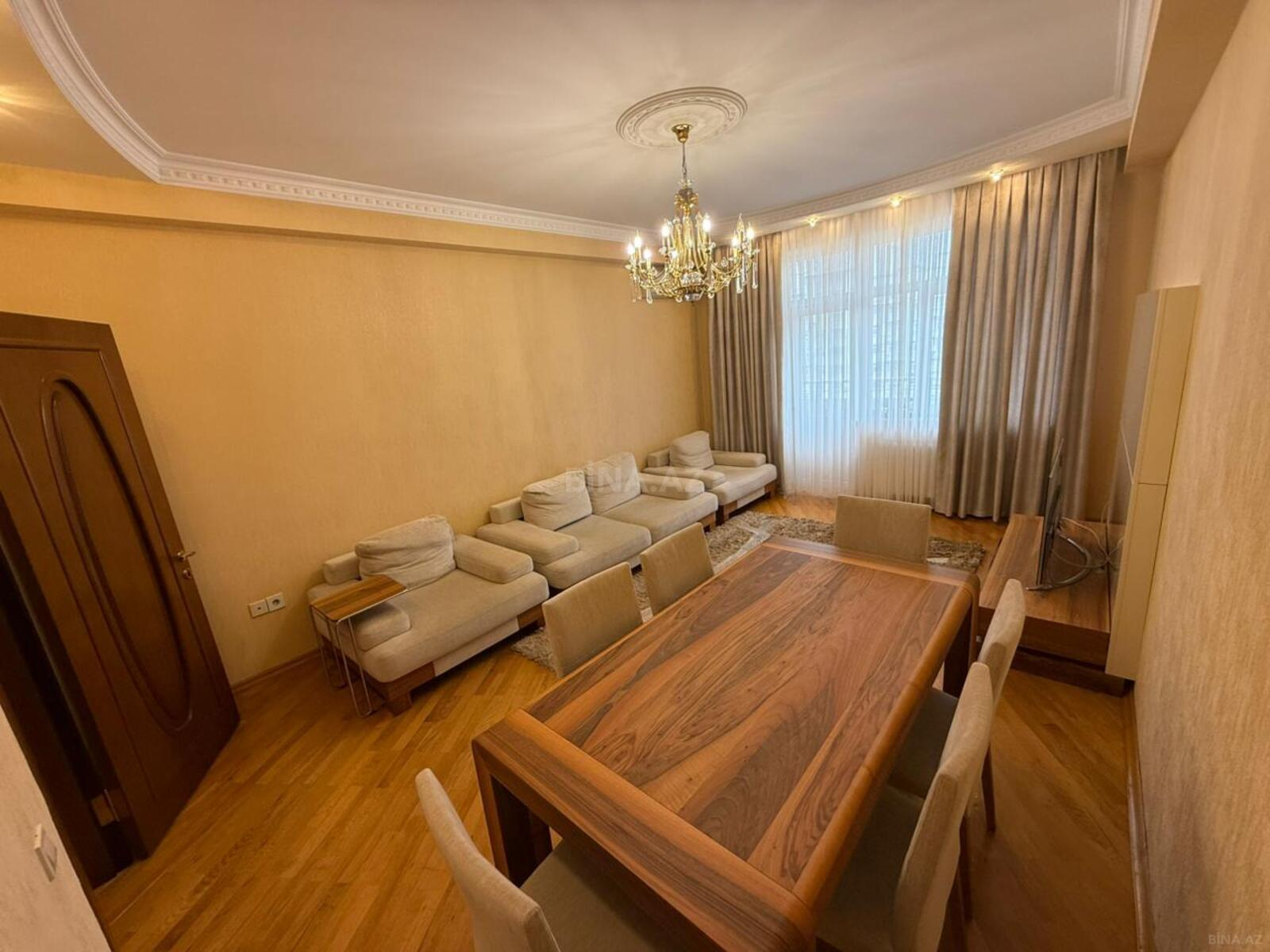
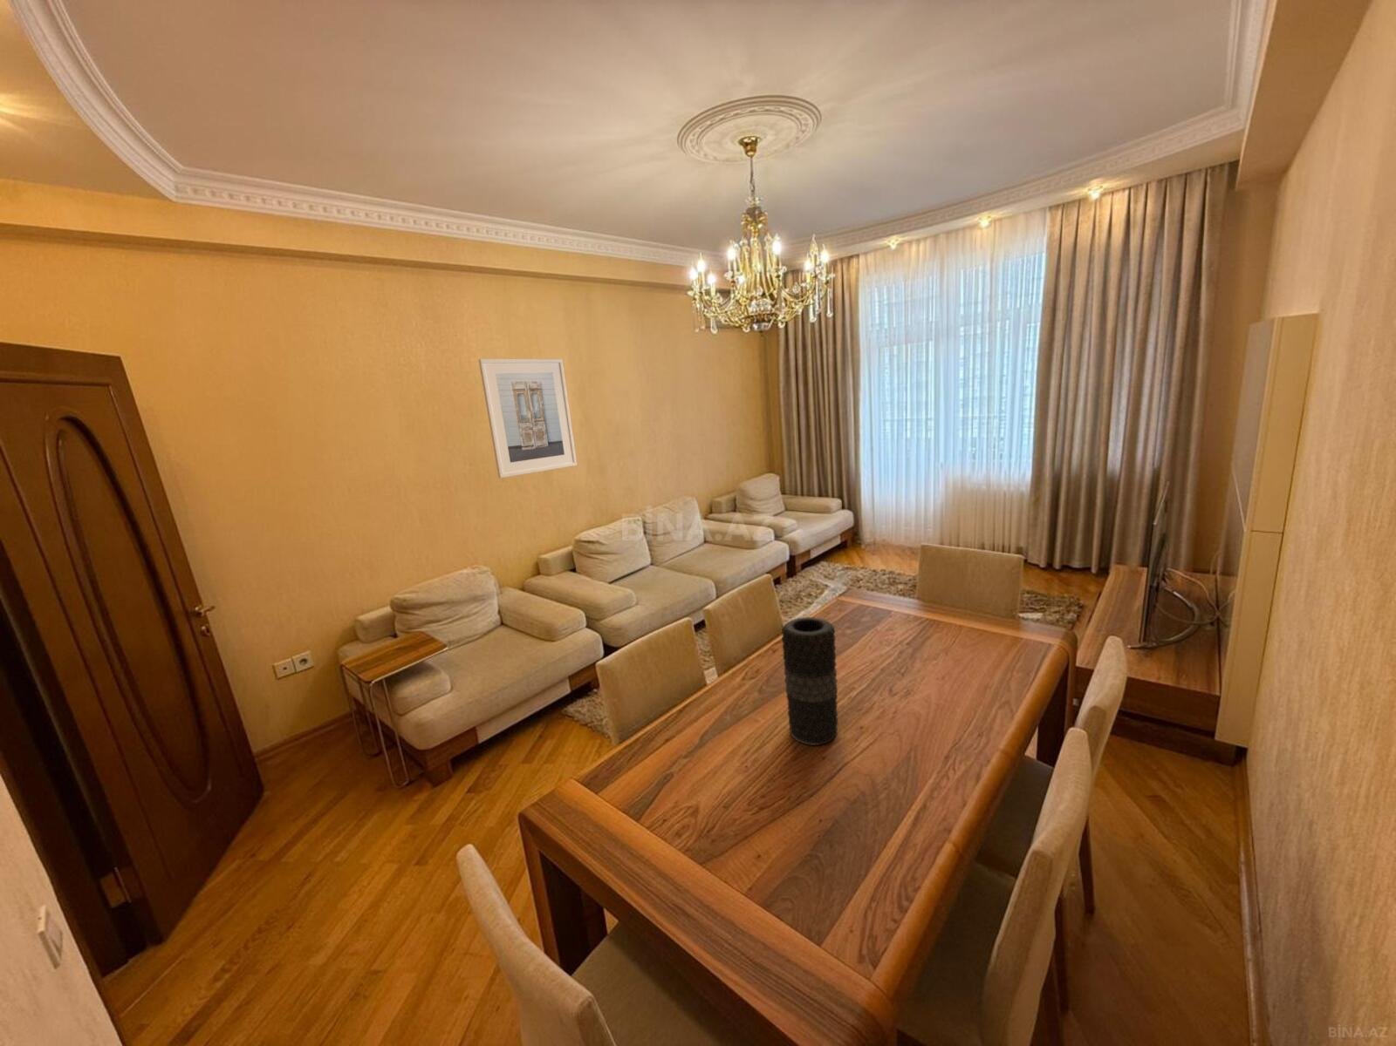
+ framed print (531, 415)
+ vase (810, 678)
